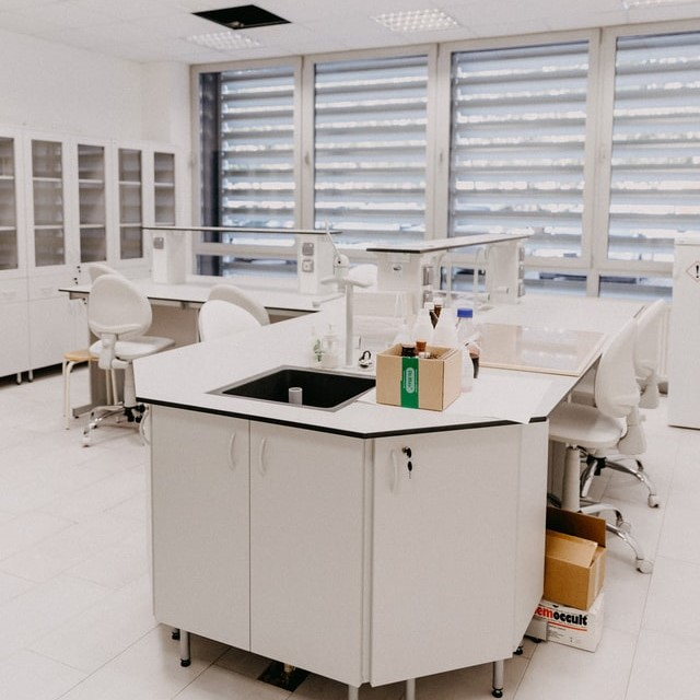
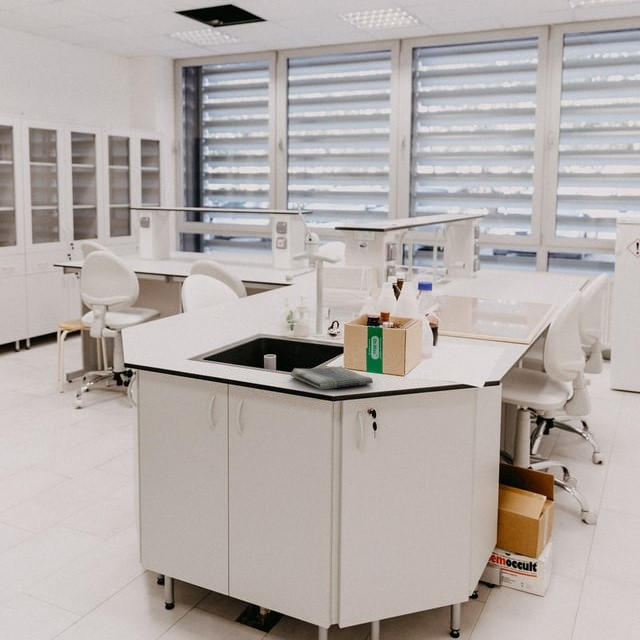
+ dish towel (330, 375)
